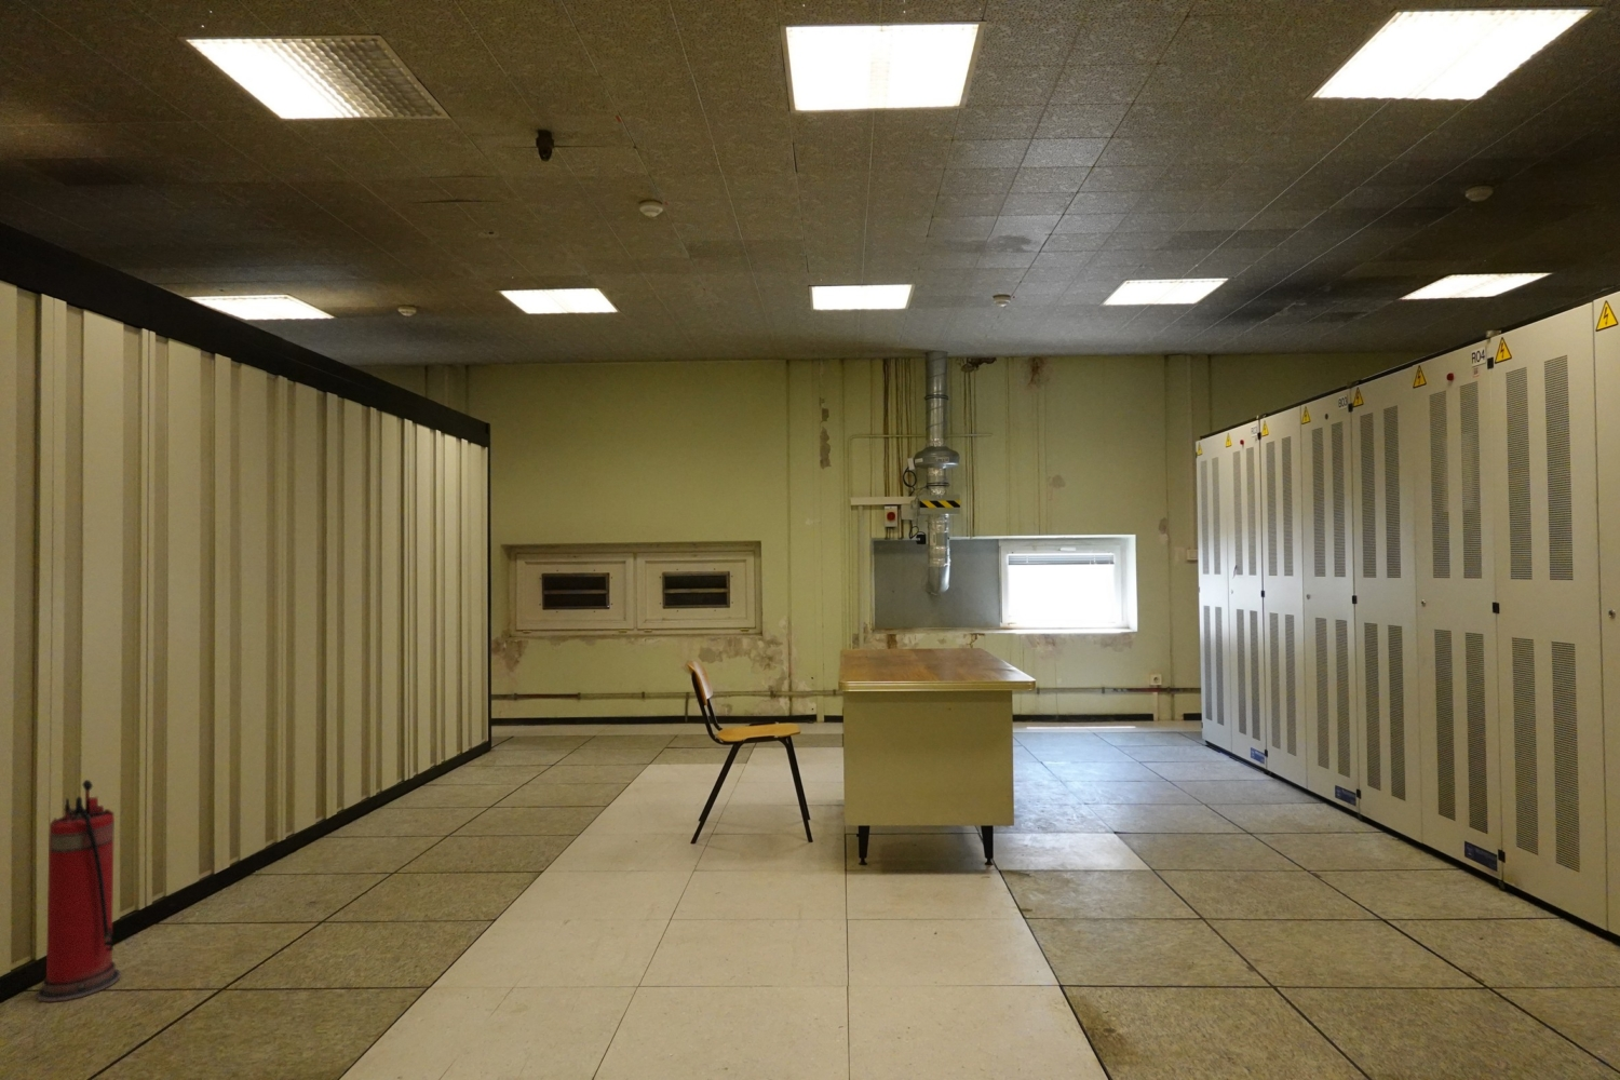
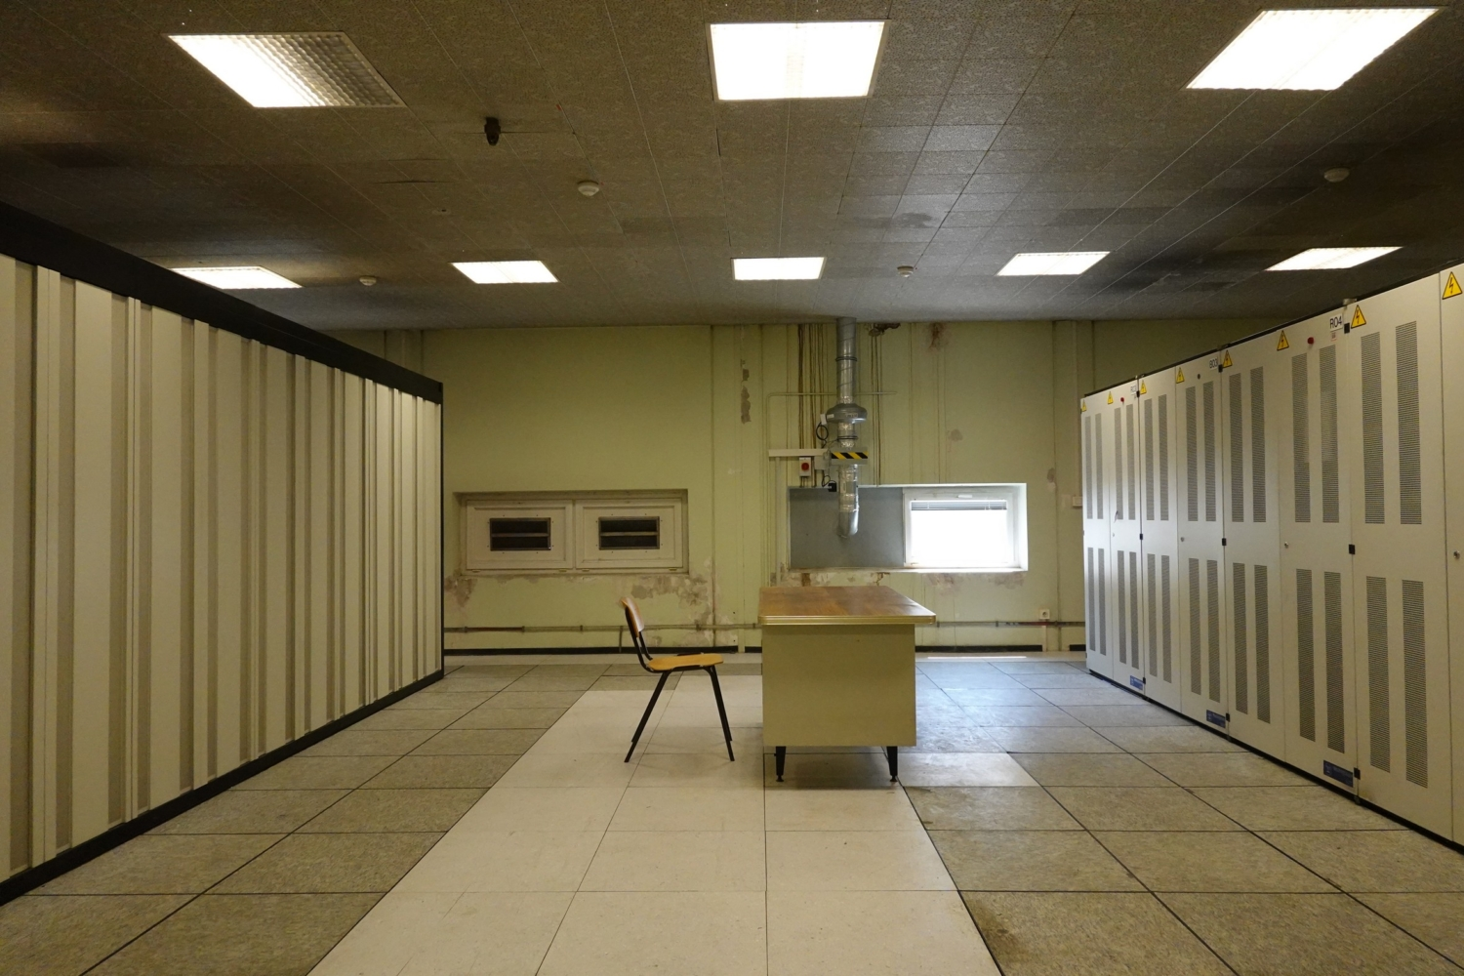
- fire extinguisher (84, 884)
